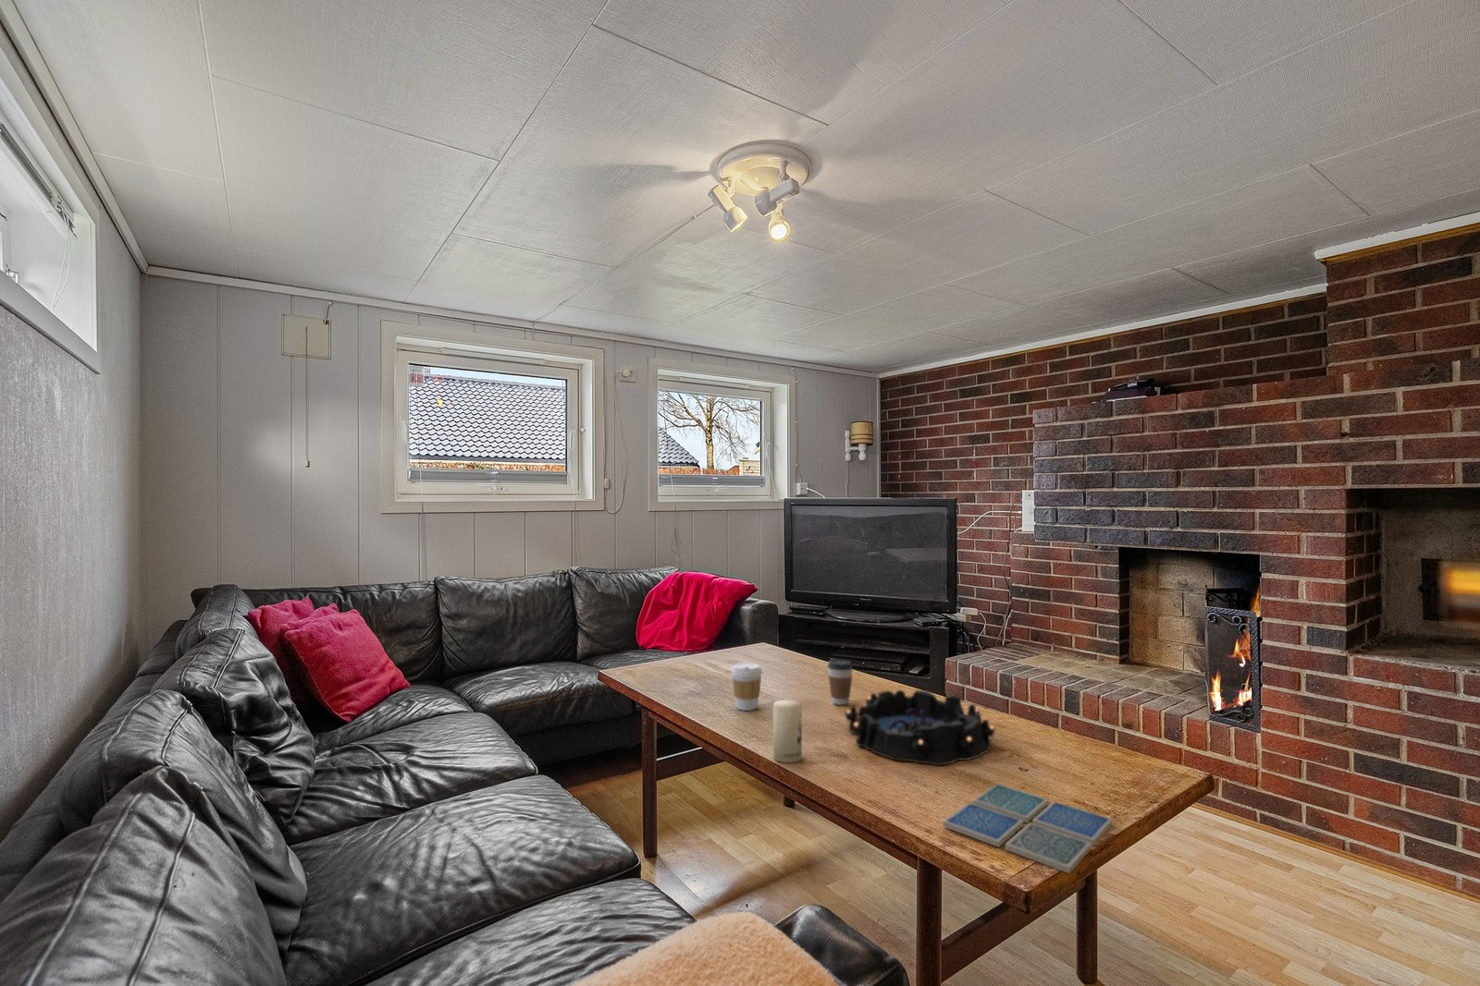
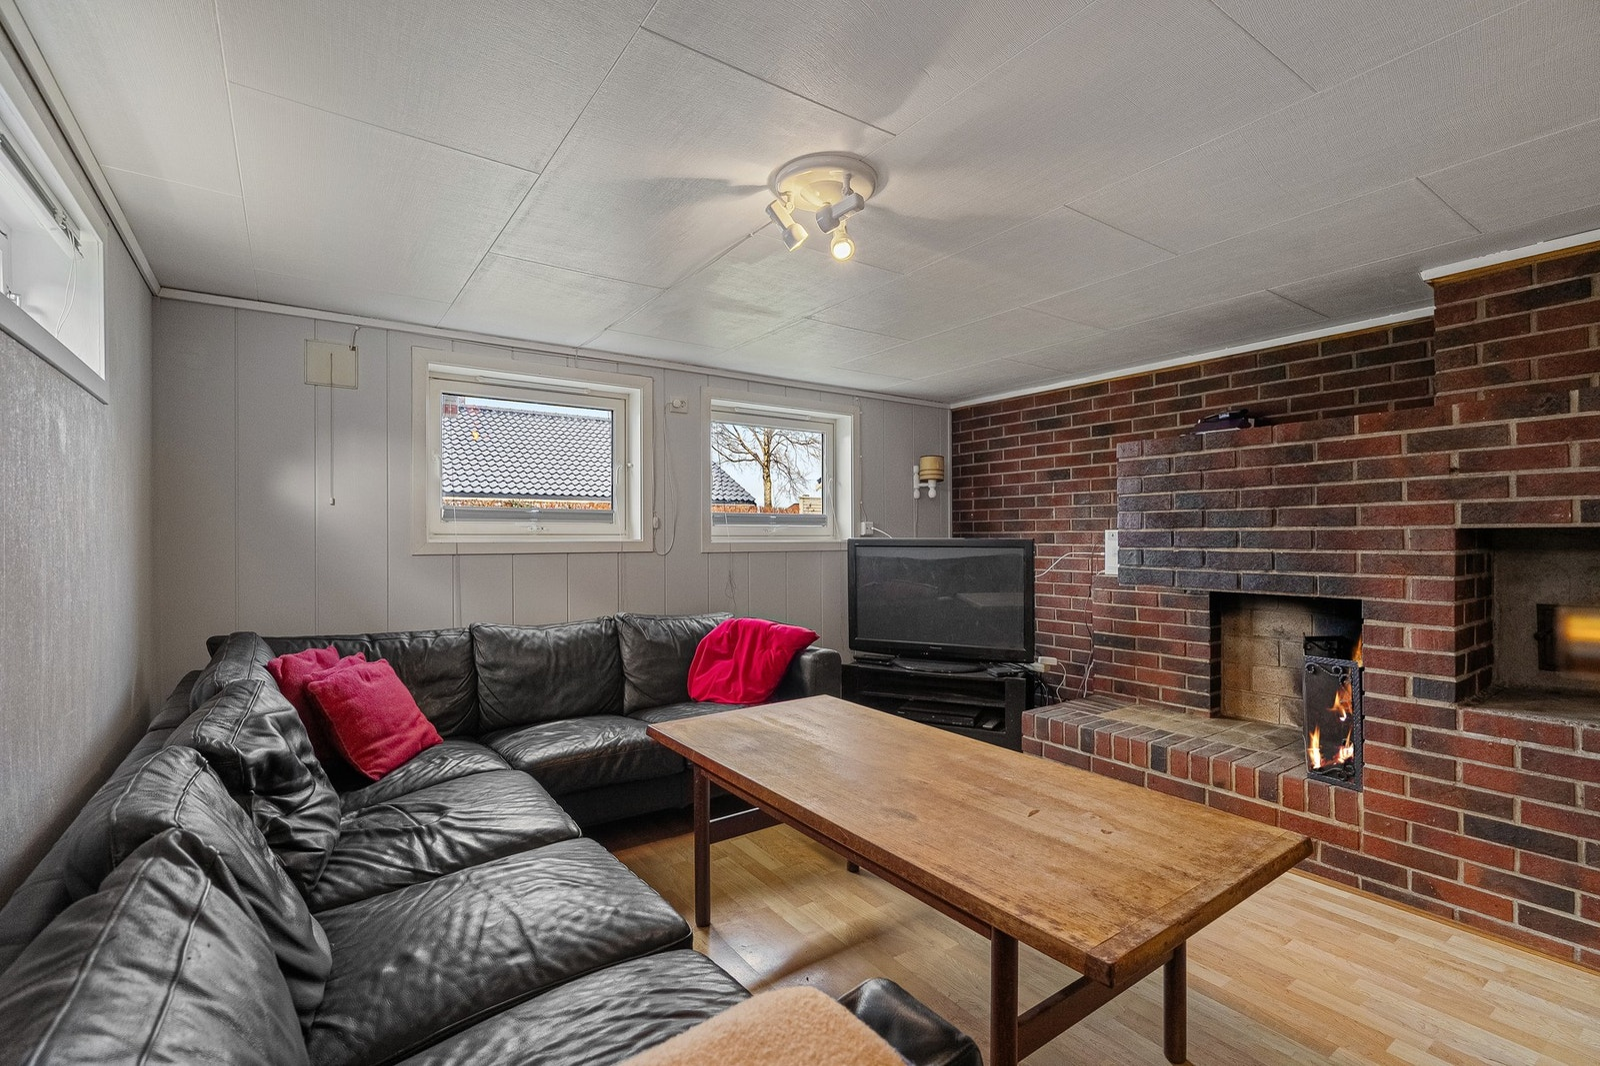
- candle (787, 730)
- coffee cup (840, 681)
- coffee cup (747, 684)
- decorative bowl (917, 721)
- drink coaster (1027, 822)
